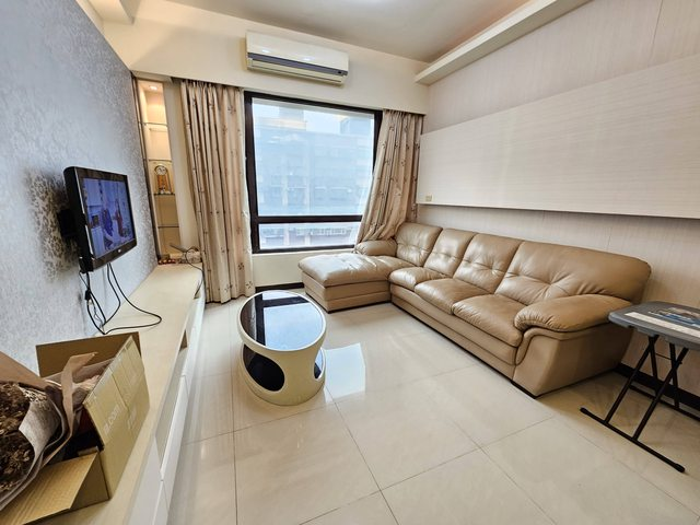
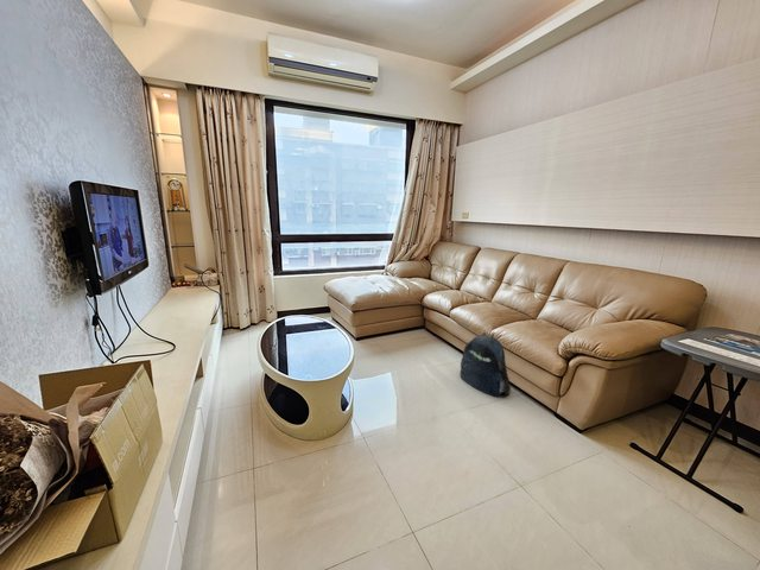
+ backpack (486, 360)
